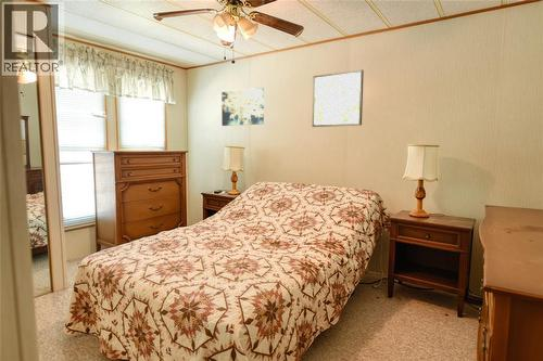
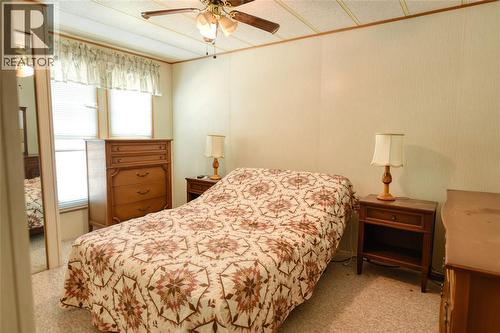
- wall art (336, 100)
- wall art (241, 107)
